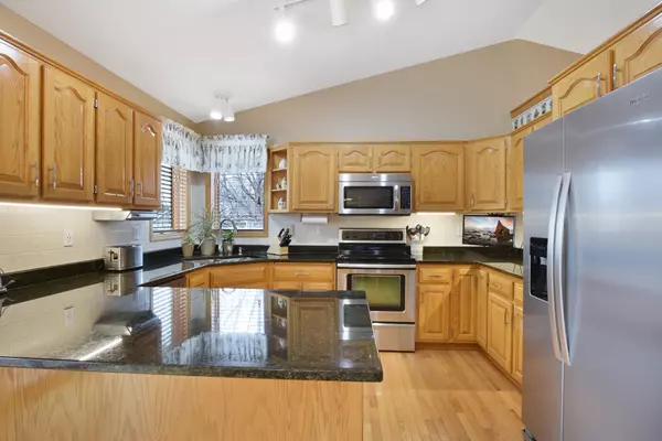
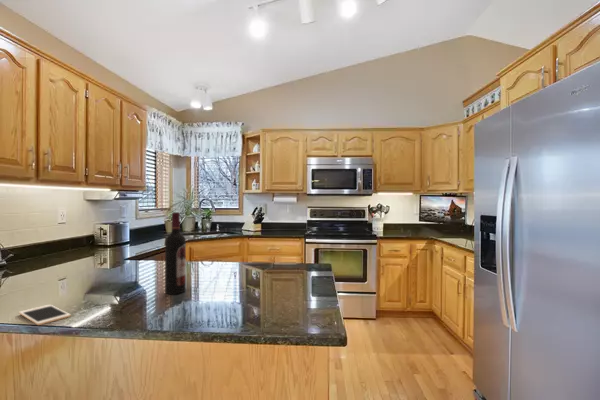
+ wine bottle (175, 251)
+ cell phone (44, 314)
